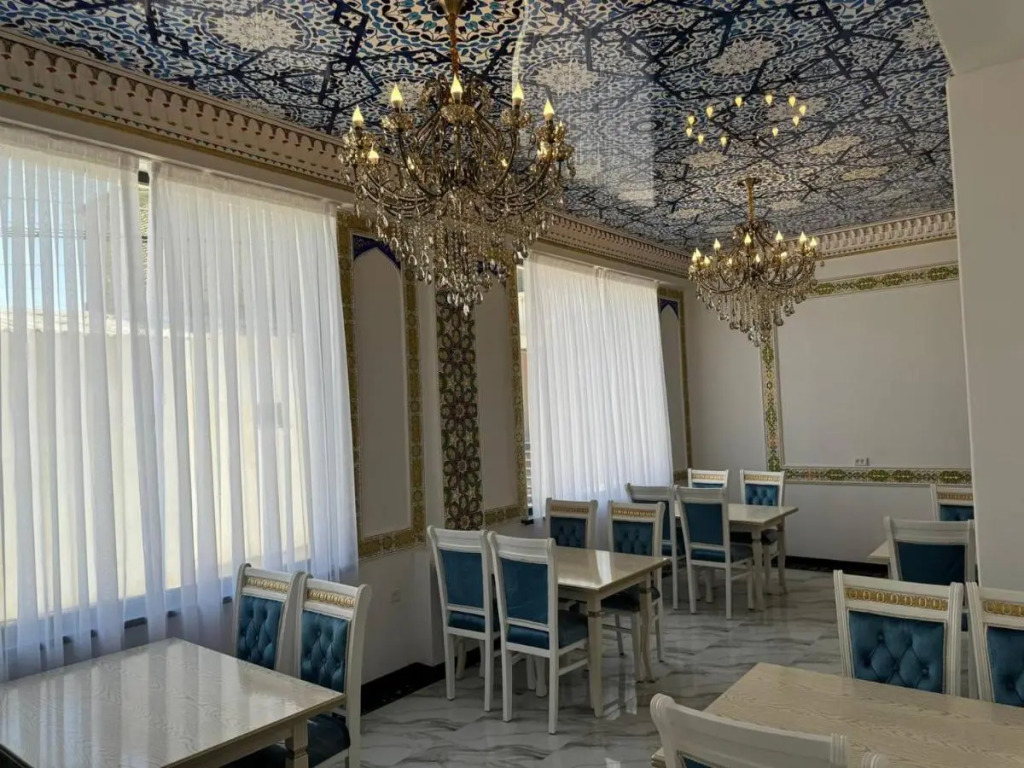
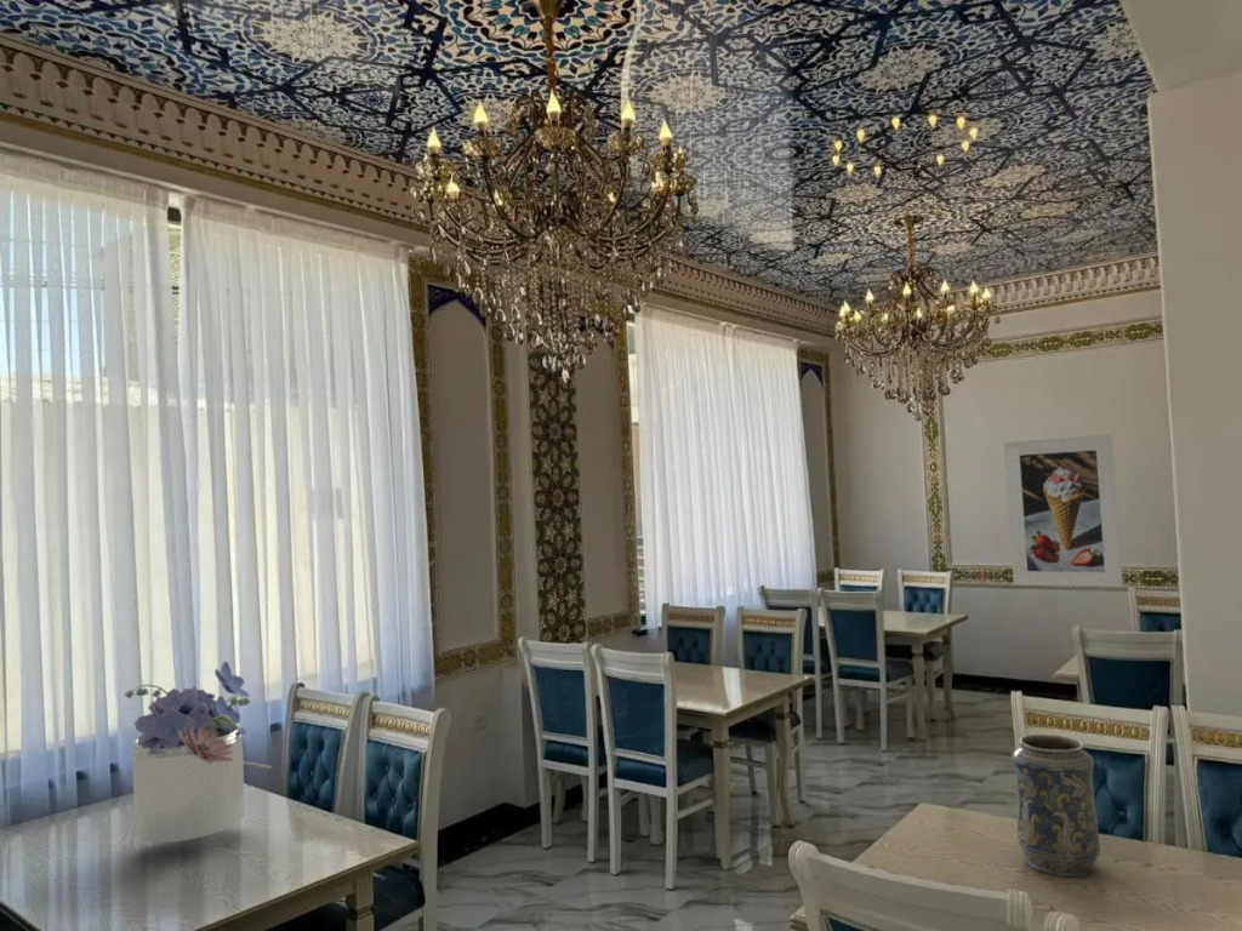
+ decorative vase (1054, 801)
+ flower bouquet (216, 756)
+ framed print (1060, 512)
